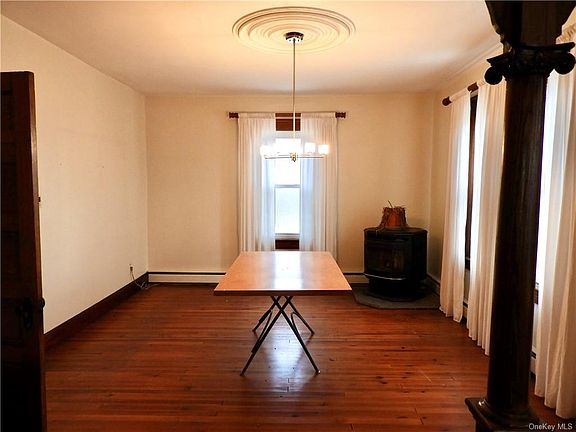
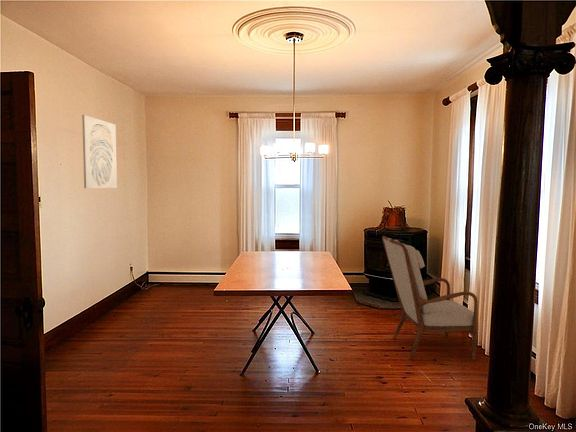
+ armchair (425, 293)
+ wall art (100, 154)
